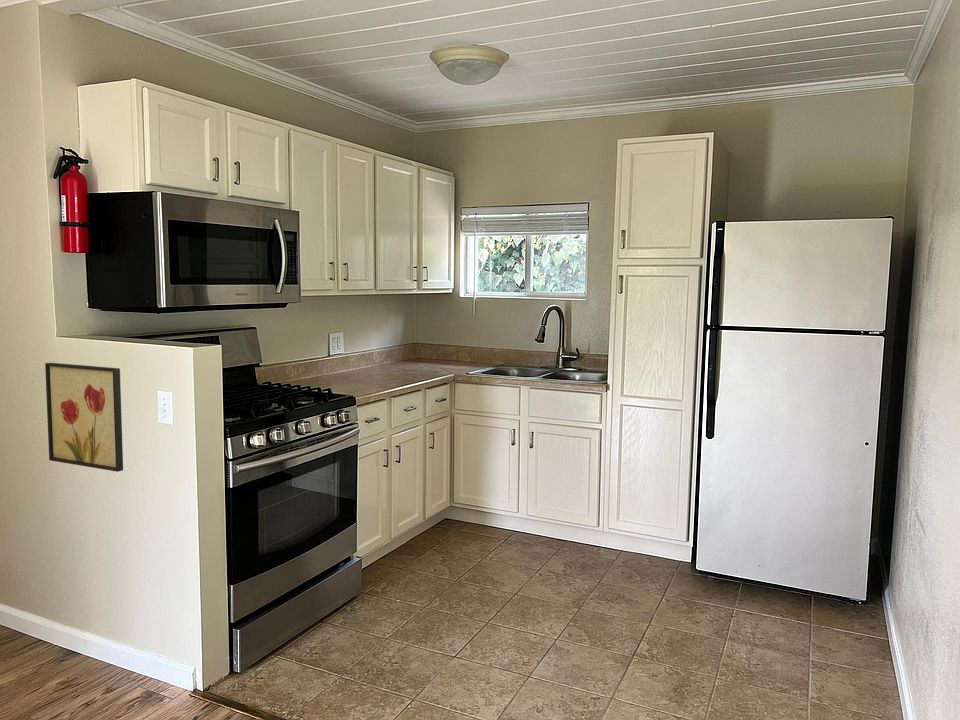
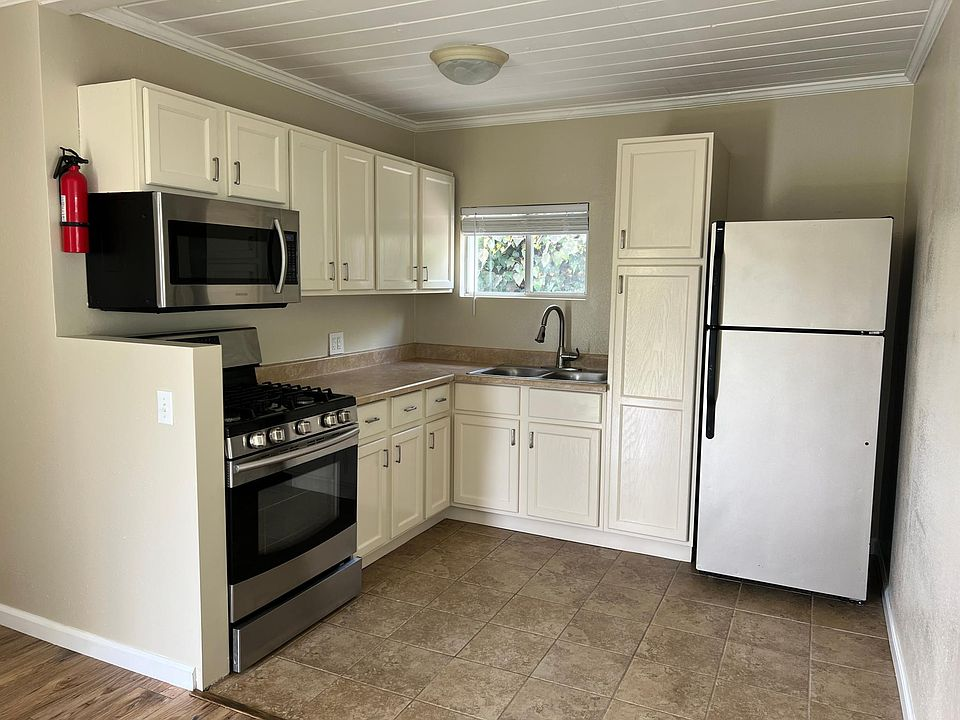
- wall art (85, 415)
